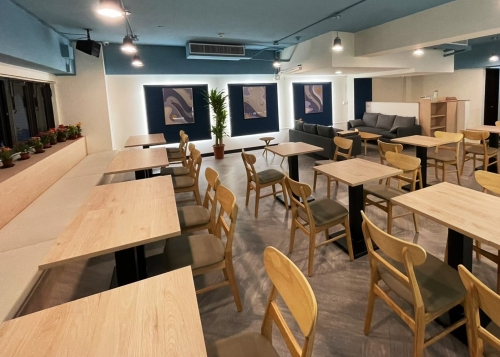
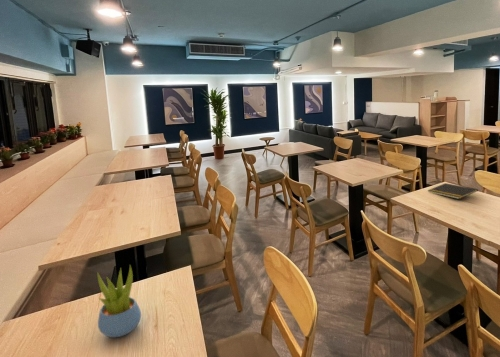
+ notepad (451, 190)
+ succulent plant (118, 300)
